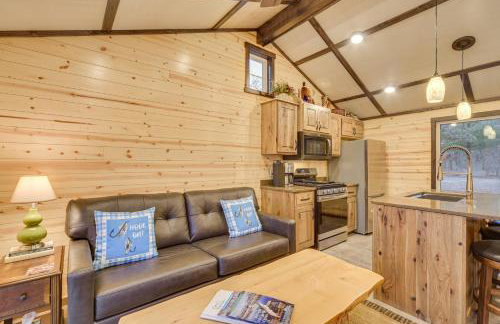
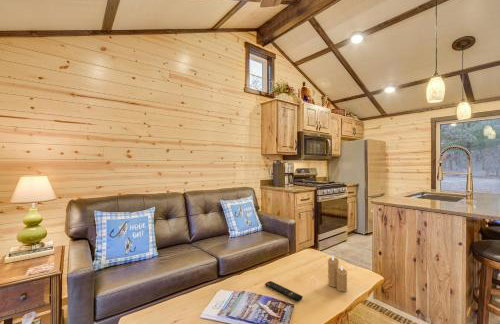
+ remote control (282, 290)
+ candle (337, 272)
